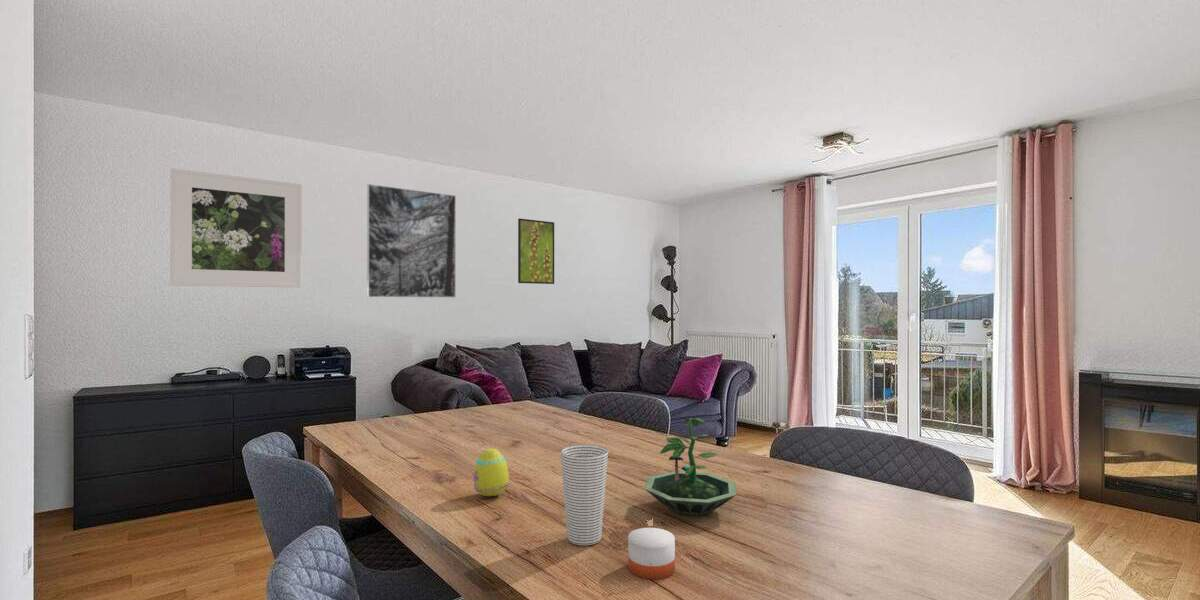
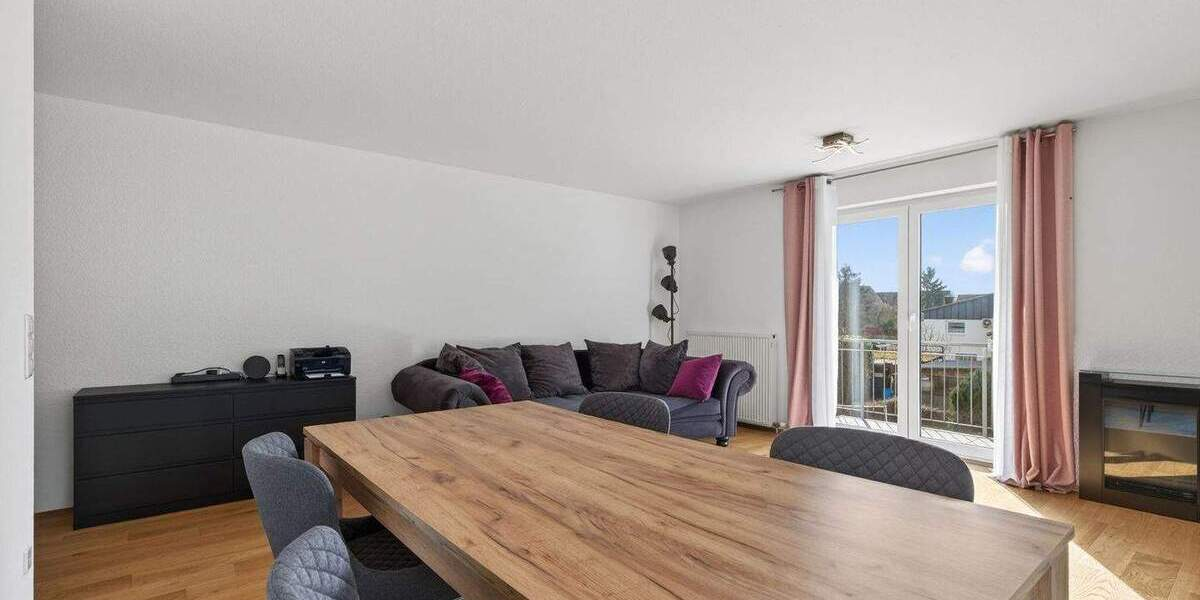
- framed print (413, 243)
- egg (491, 472)
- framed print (536, 252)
- terrarium (690, 434)
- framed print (240, 231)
- cup (584, 494)
- candle (651, 535)
